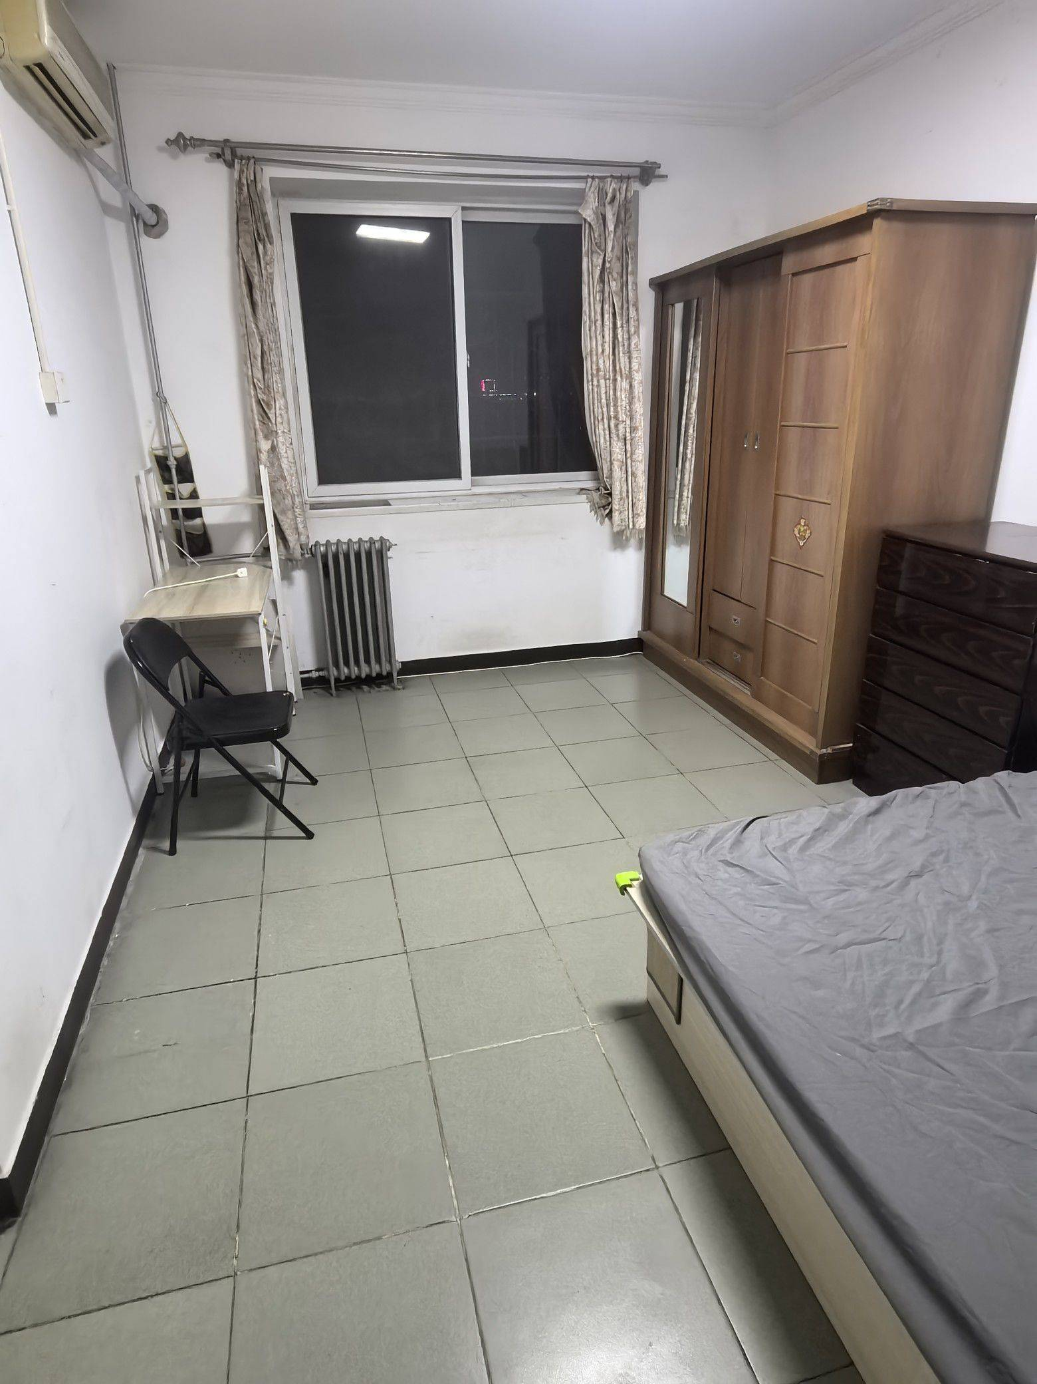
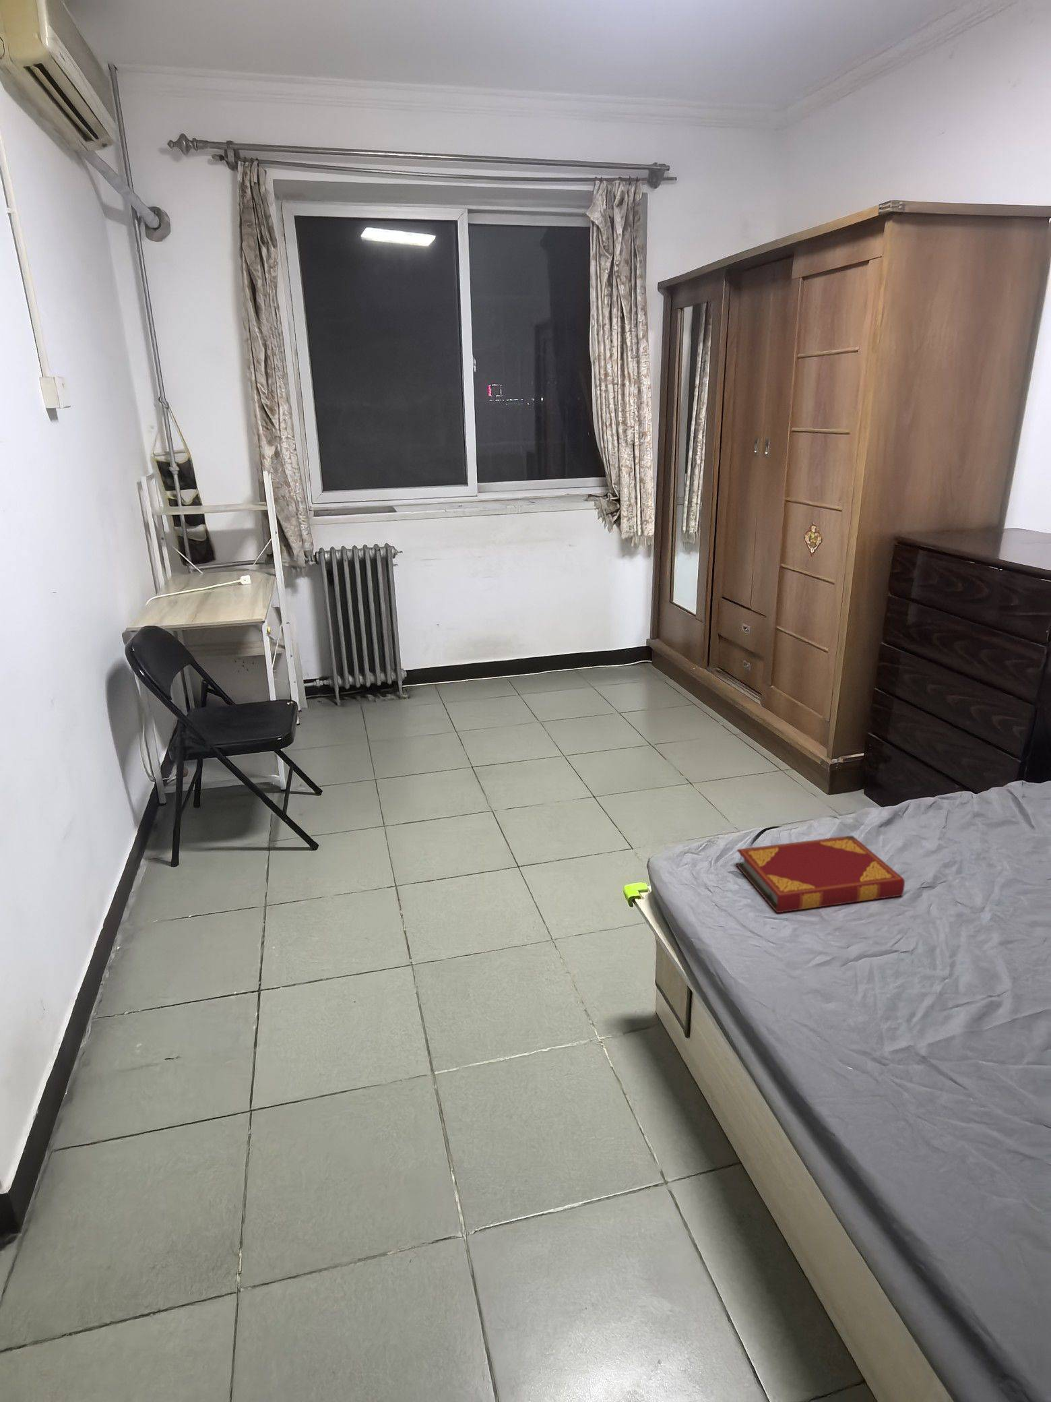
+ hardback book (817, 871)
